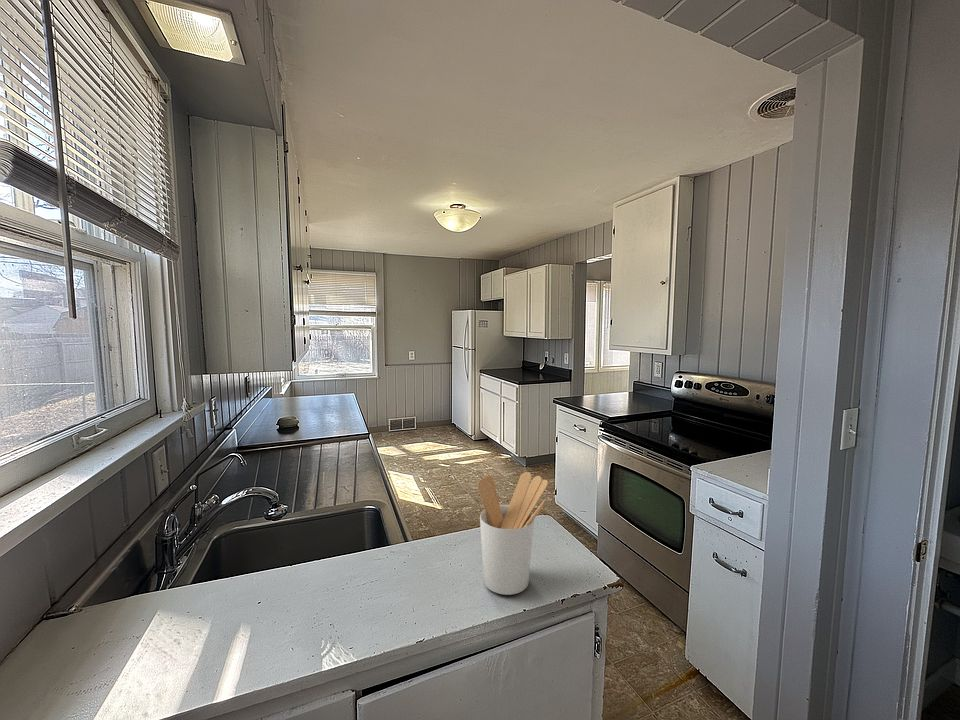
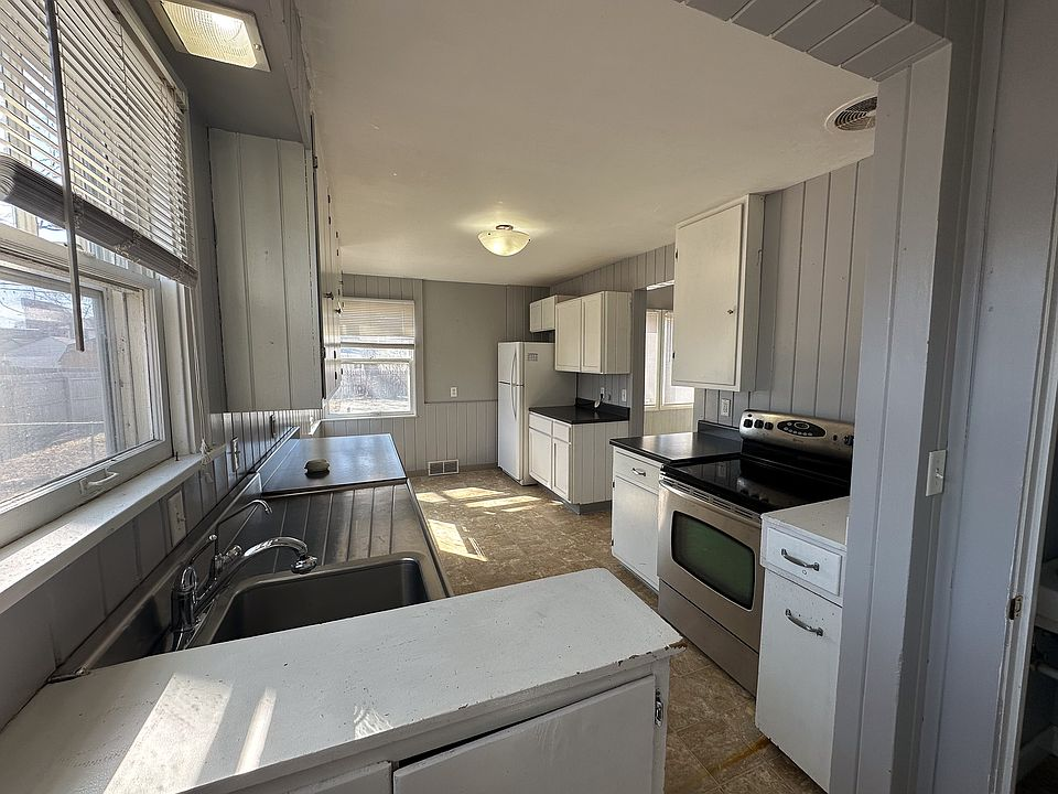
- utensil holder (515, 527)
